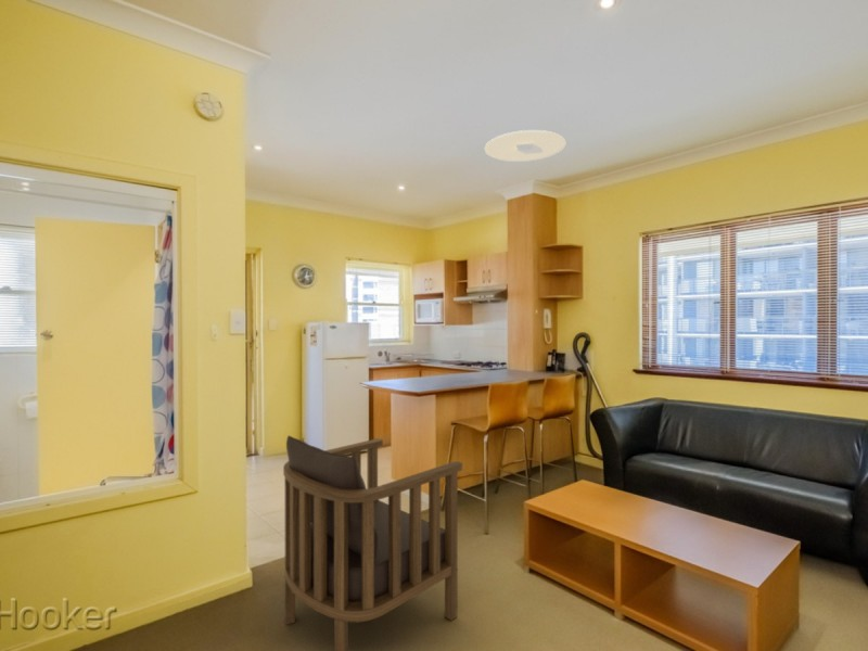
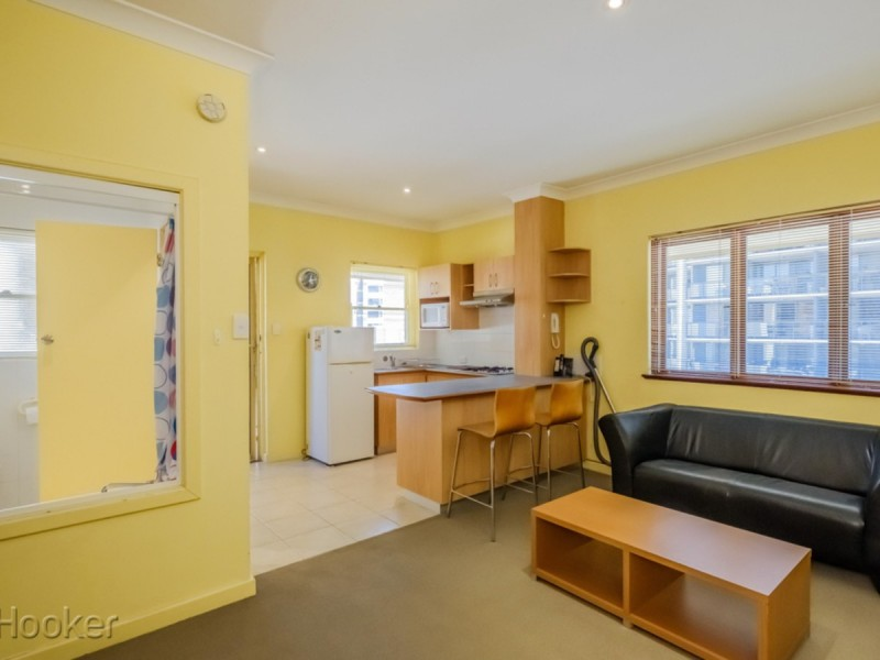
- ceiling light (524, 143)
- armchair (365, 524)
